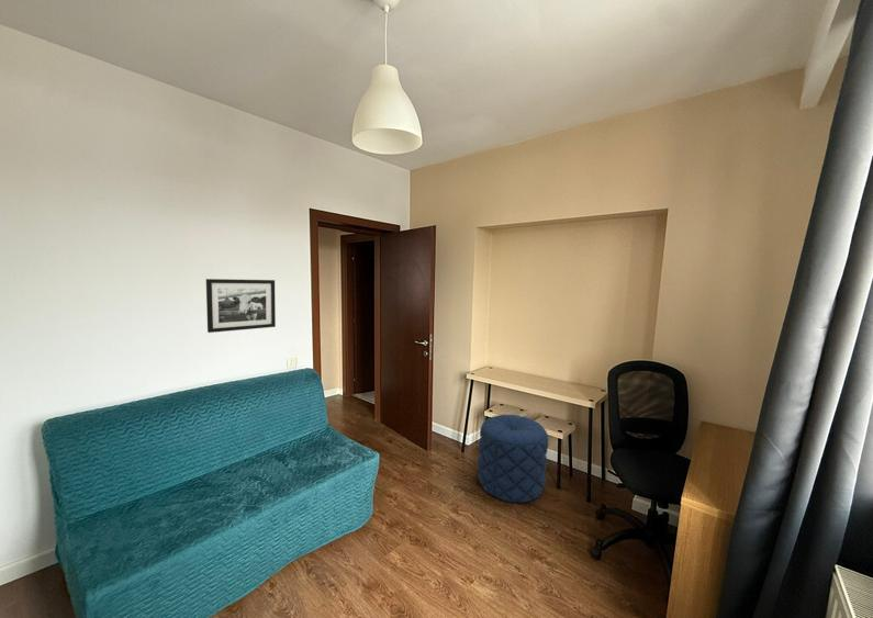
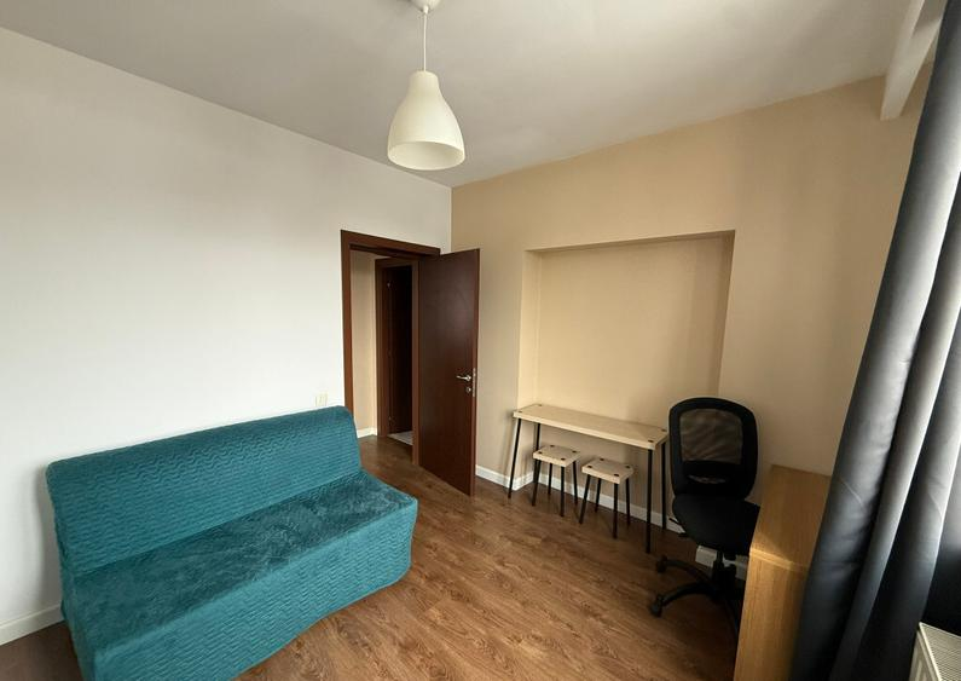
- picture frame (243, 304)
- pouf (512, 452)
